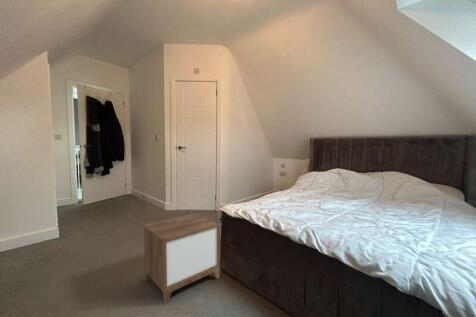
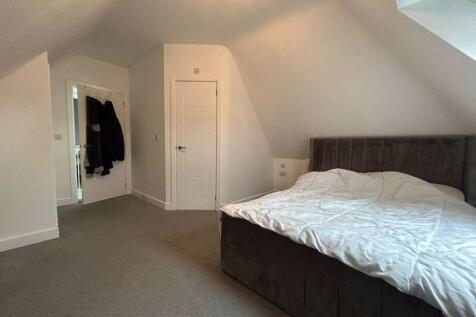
- nightstand (182, 251)
